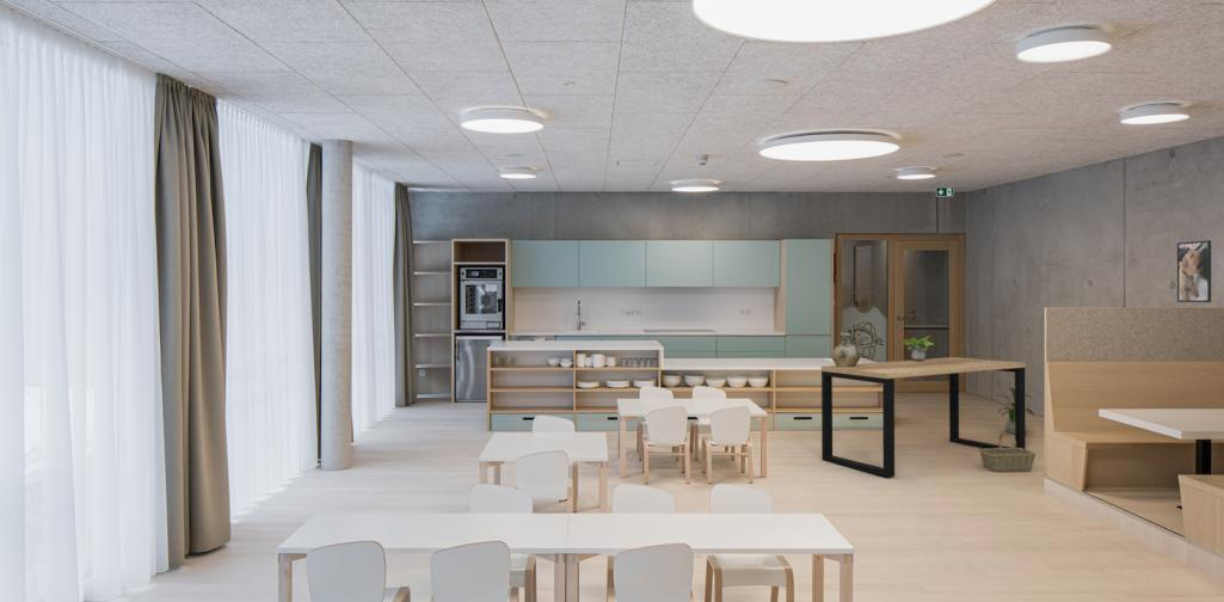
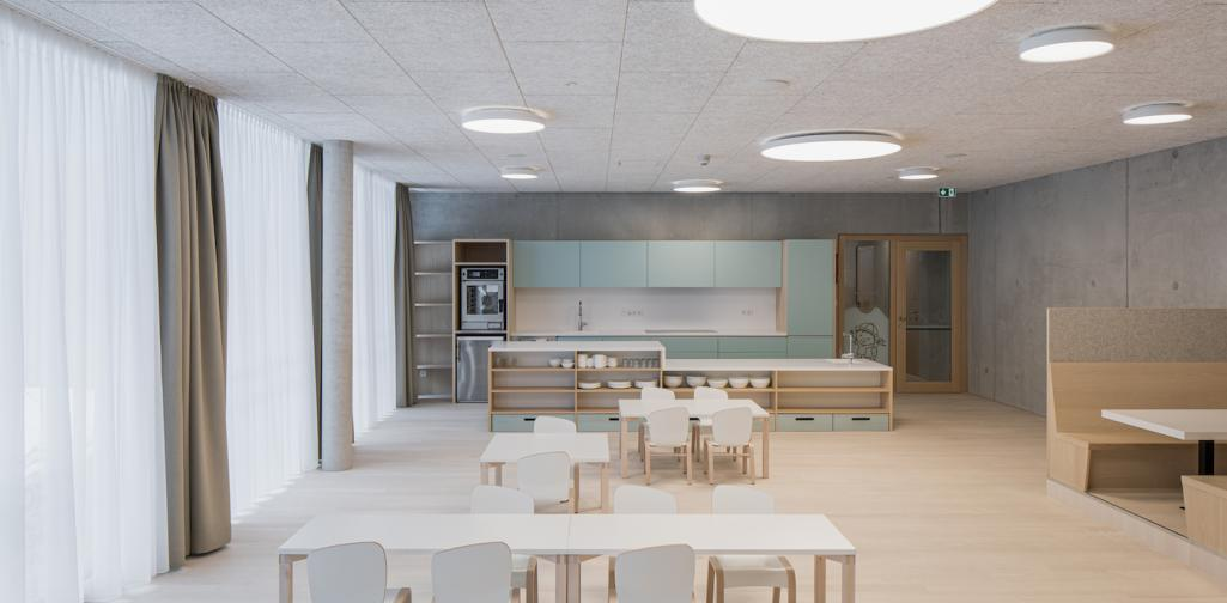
- basket (1007, 452)
- potted plant (917, 348)
- dining table (949, 411)
- house plant (1014, 411)
- ceramic jug (845, 349)
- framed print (1193, 271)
